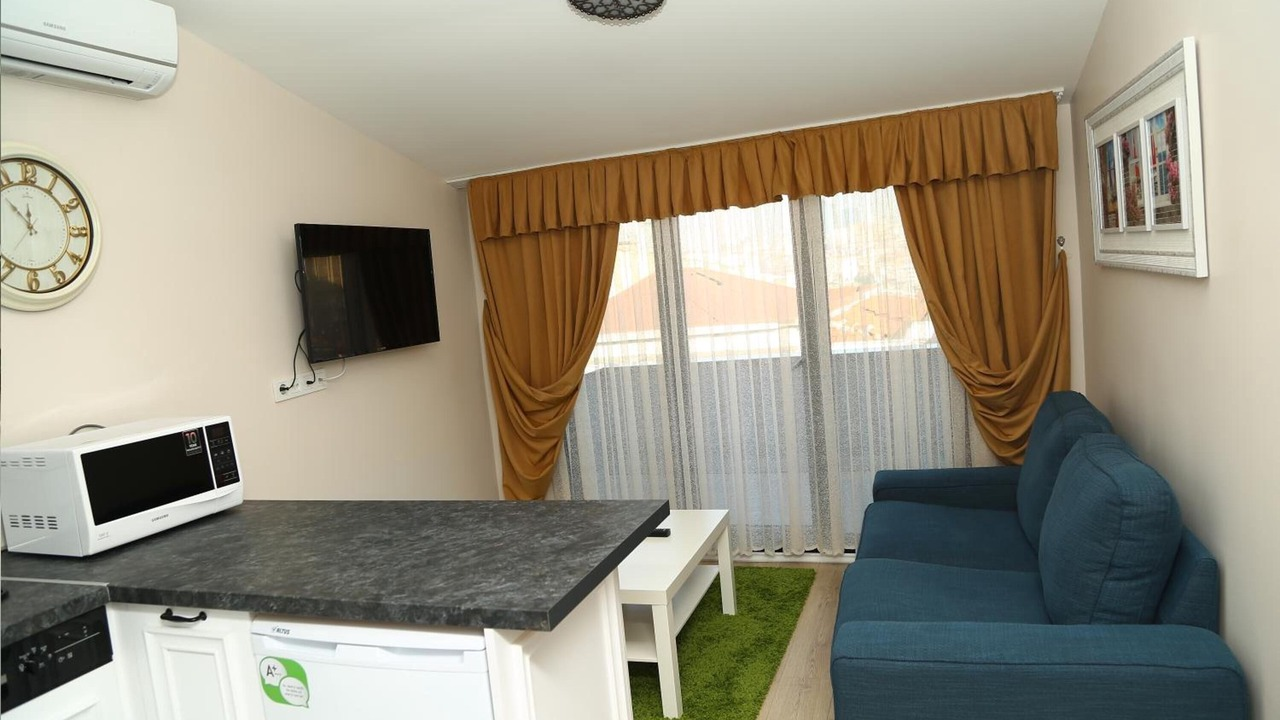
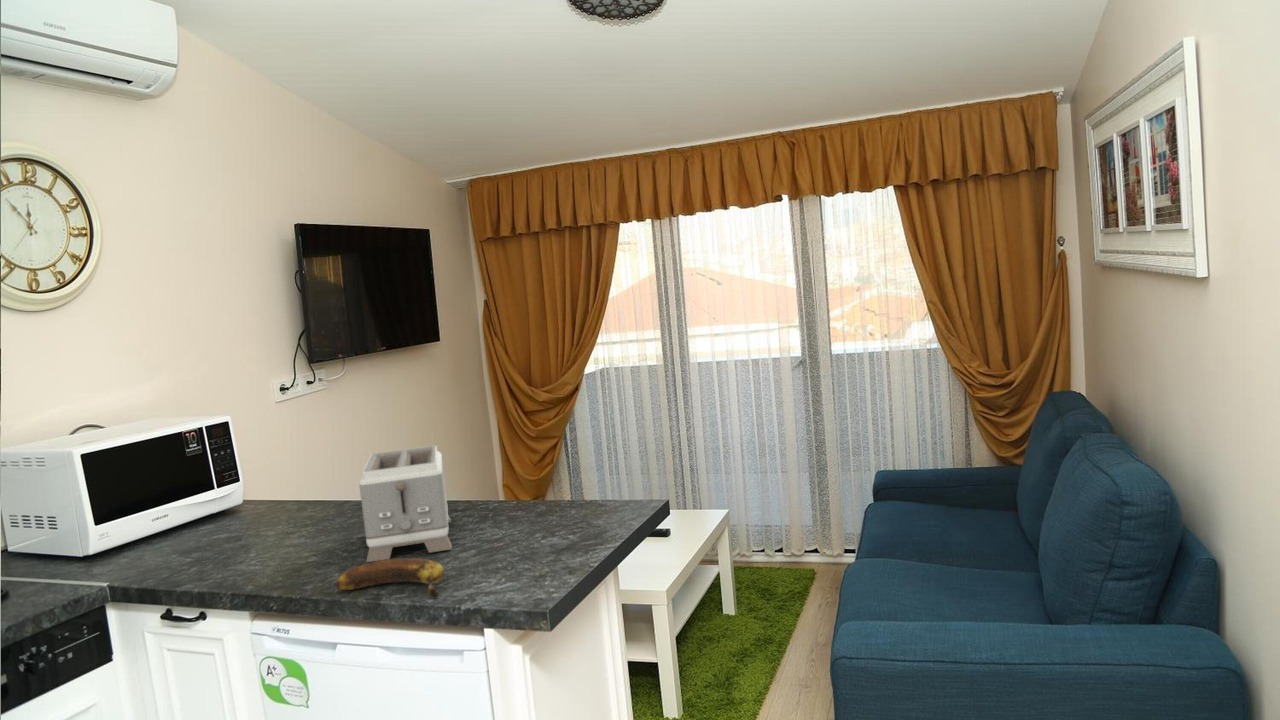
+ toaster (406, 500)
+ banana (395, 577)
